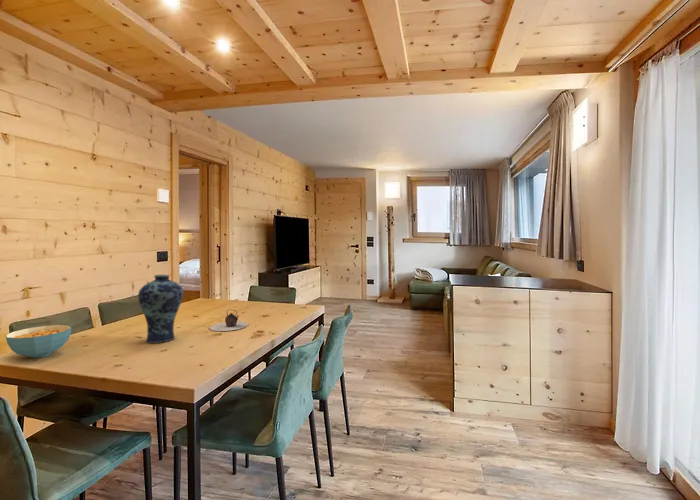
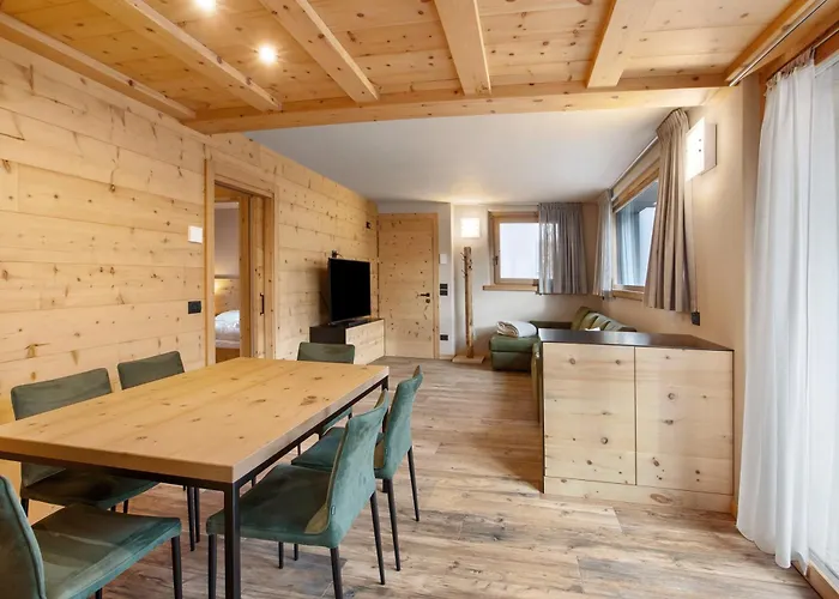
- vase (161, 307)
- cereal bowl (40, 343)
- teapot (229, 317)
